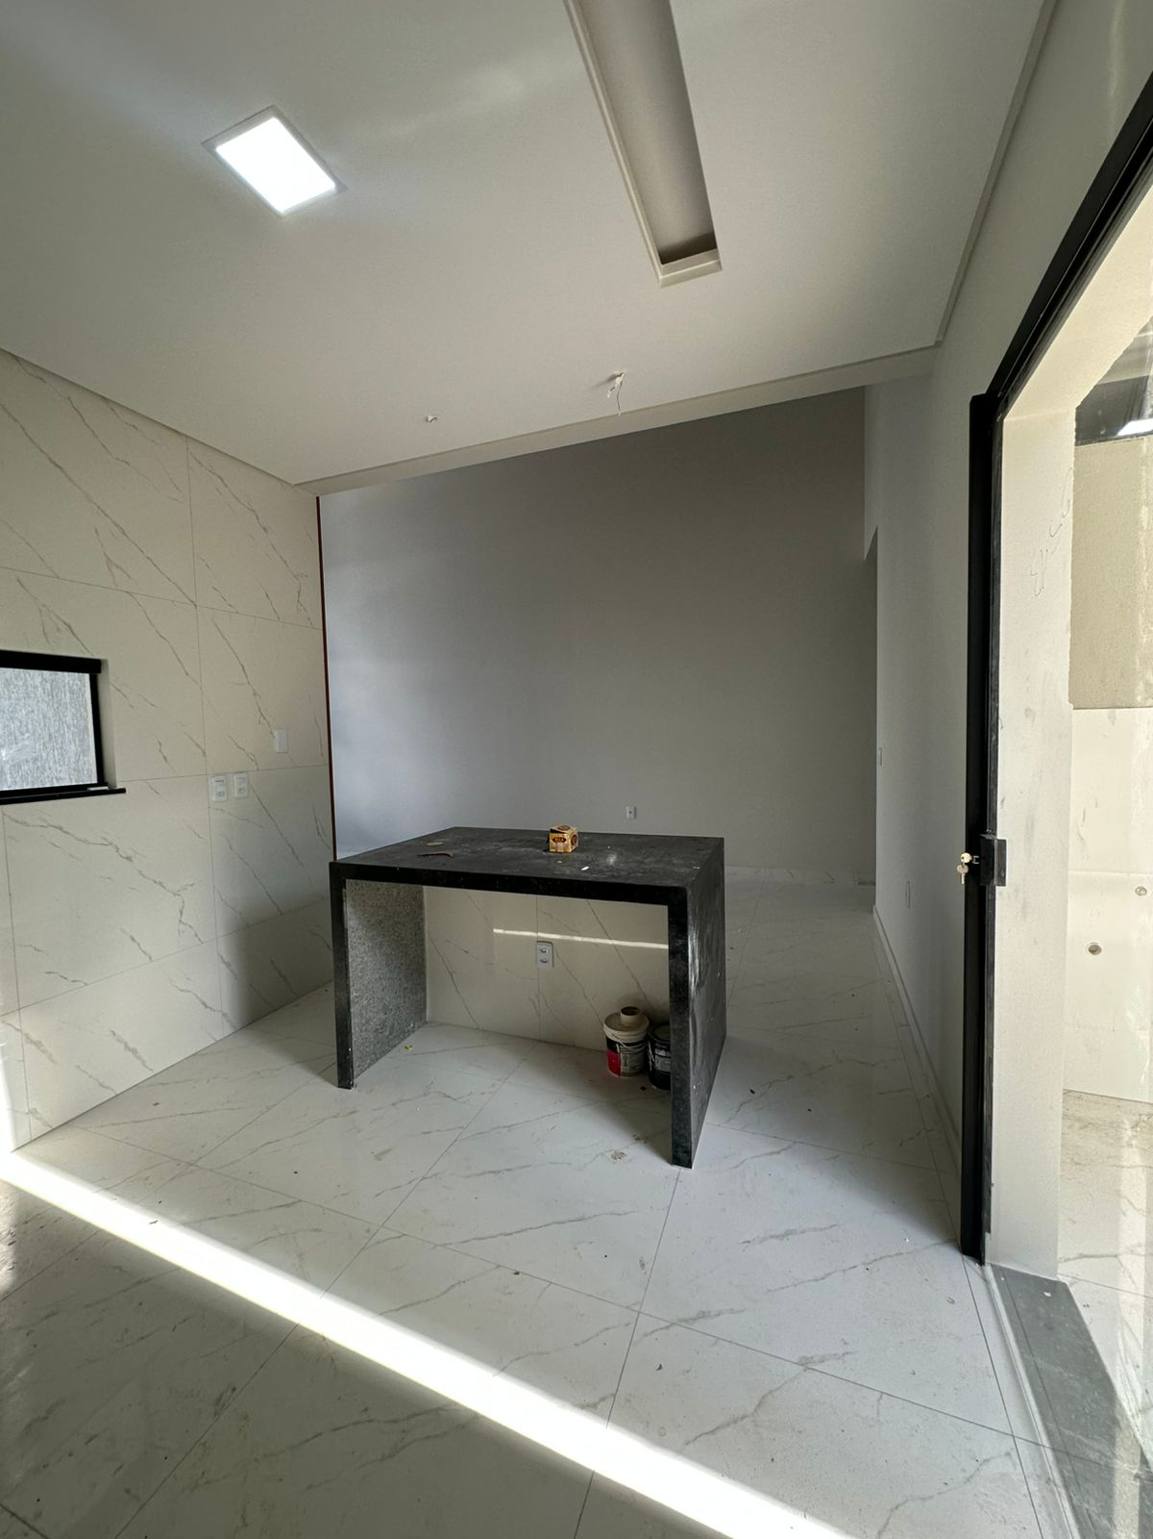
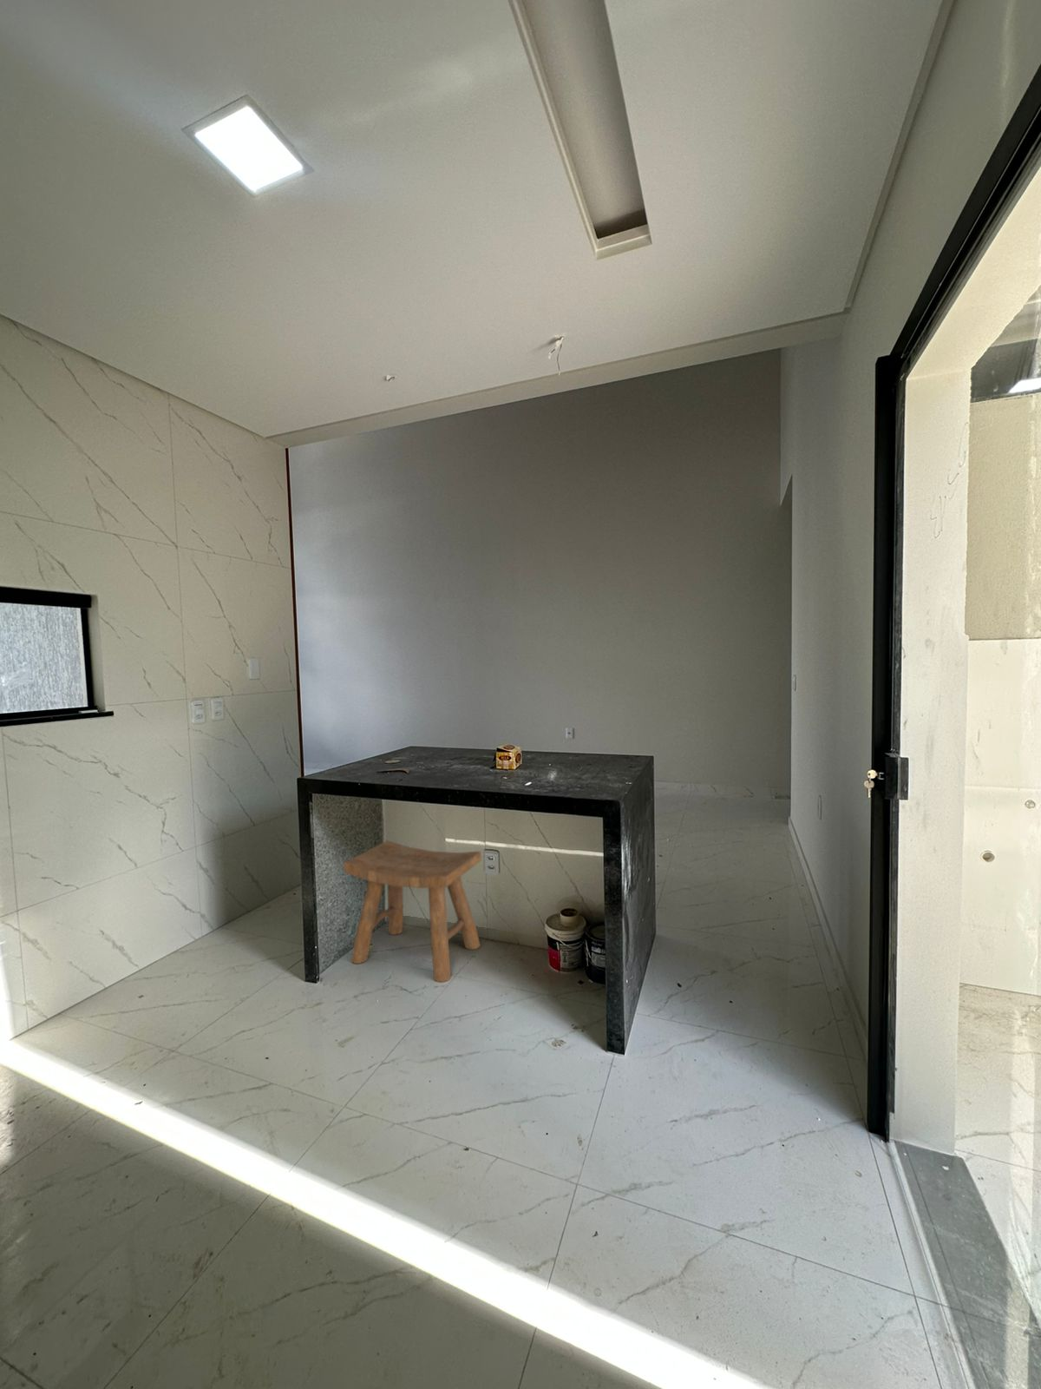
+ stool (402, 904)
